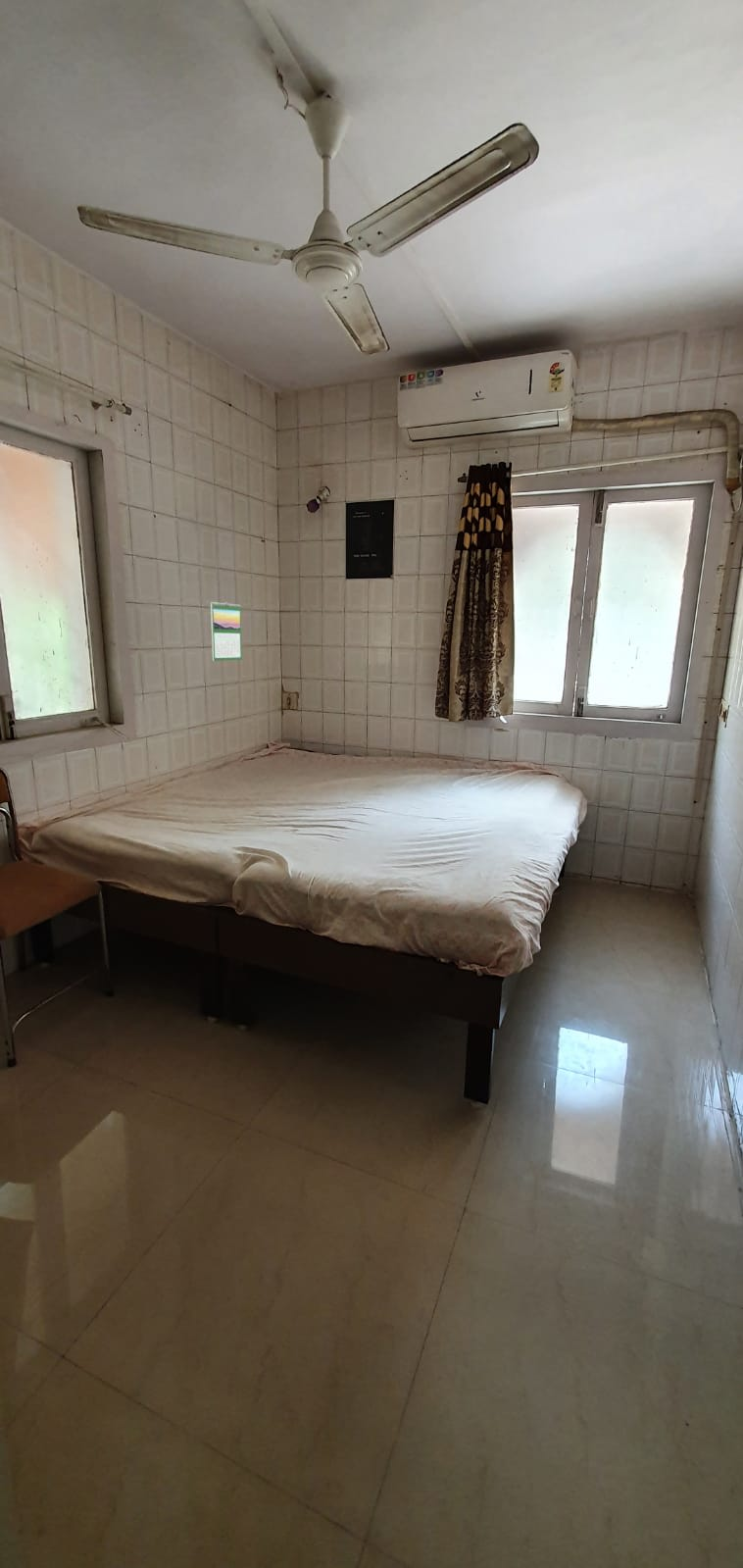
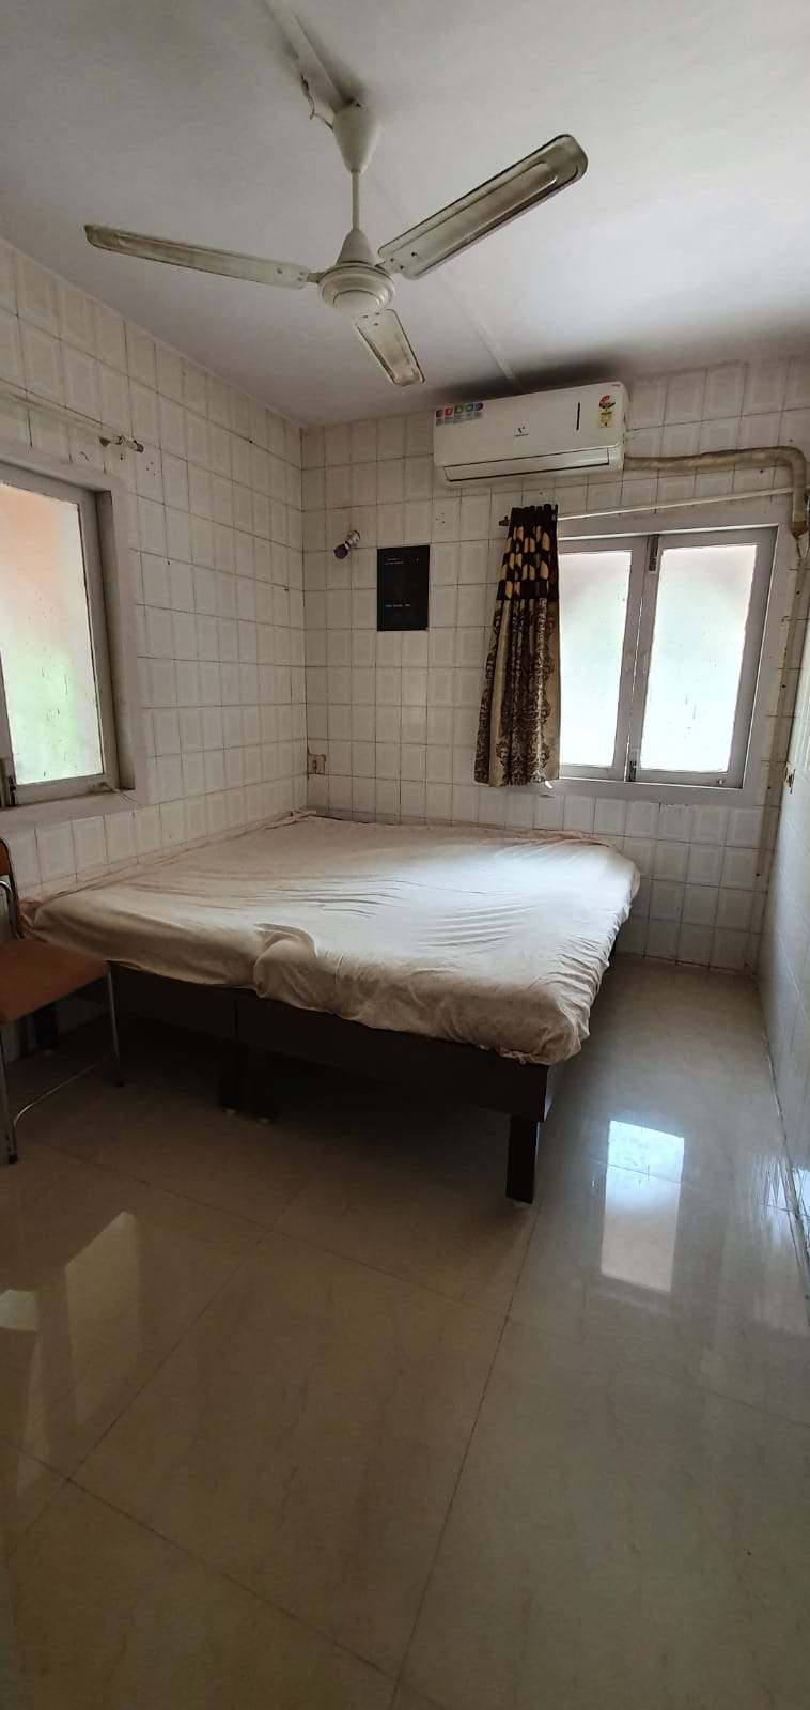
- calendar (226, 632)
